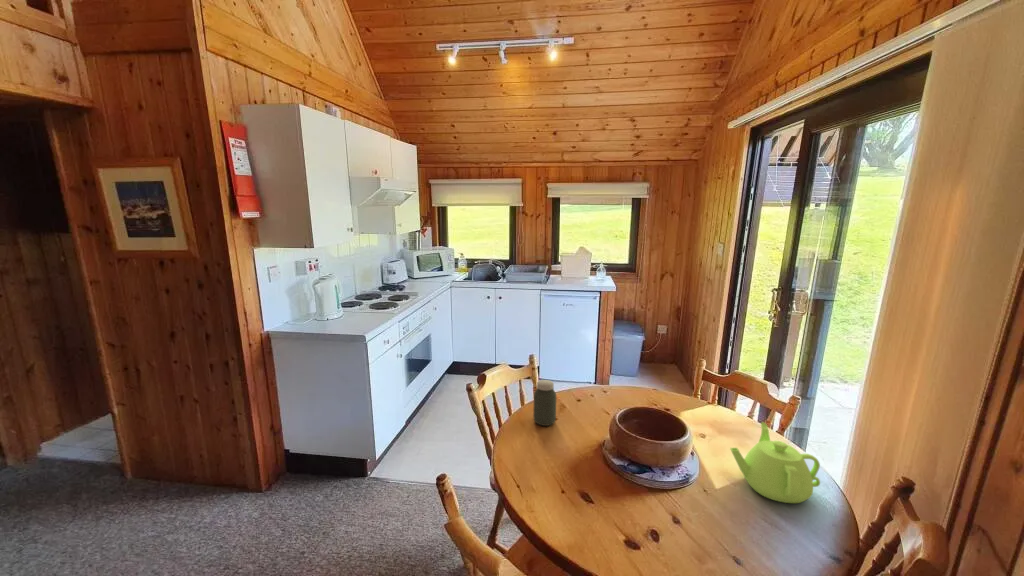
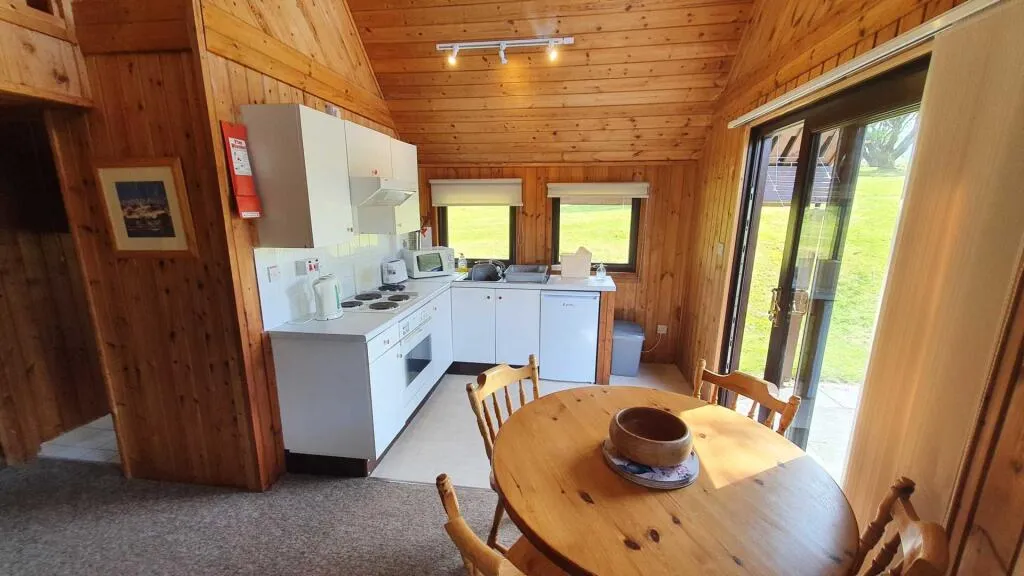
- teapot (773, 463)
- jar (544, 402)
